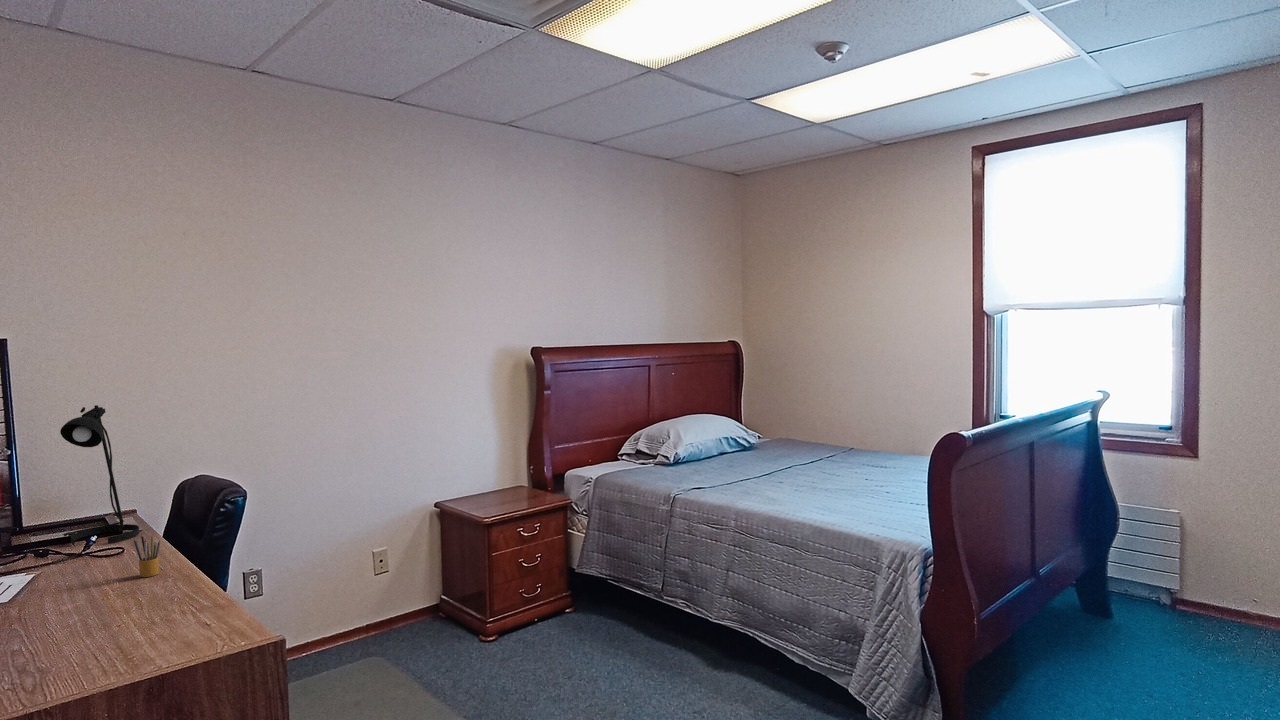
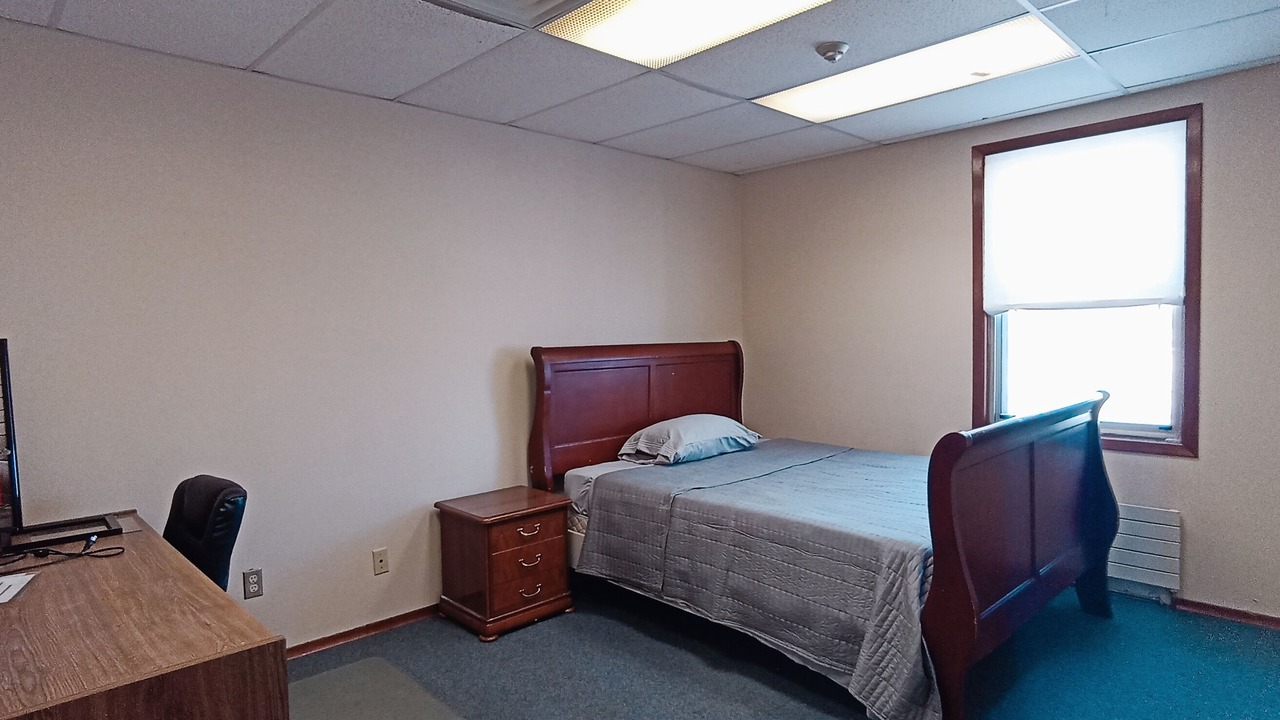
- desk lamp (108, 470)
- pencil box (147, 554)
